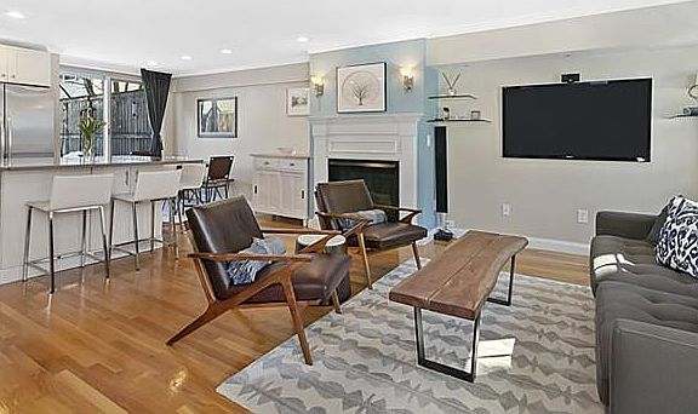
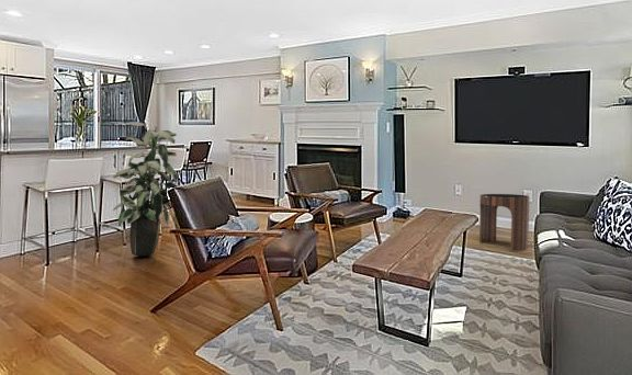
+ indoor plant (146, 189)
+ side table (496, 220)
